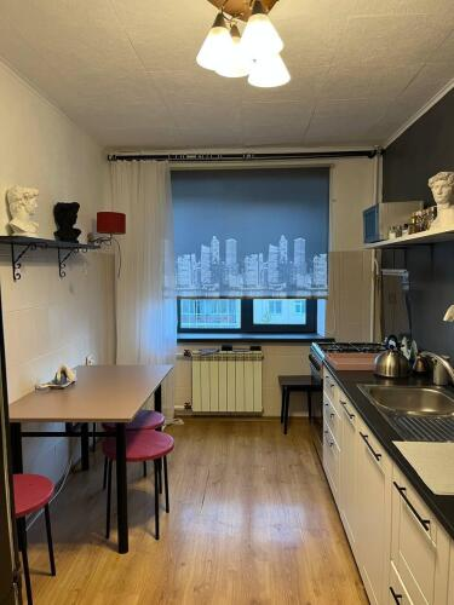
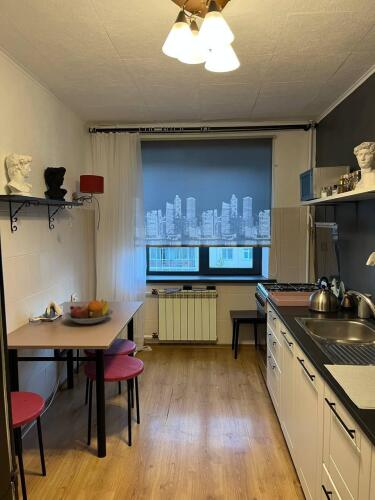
+ fruit bowl (89, 311)
